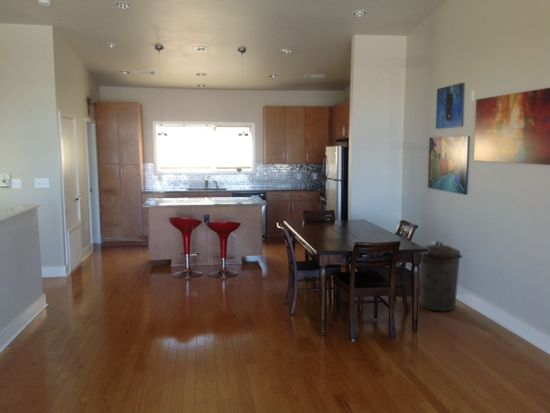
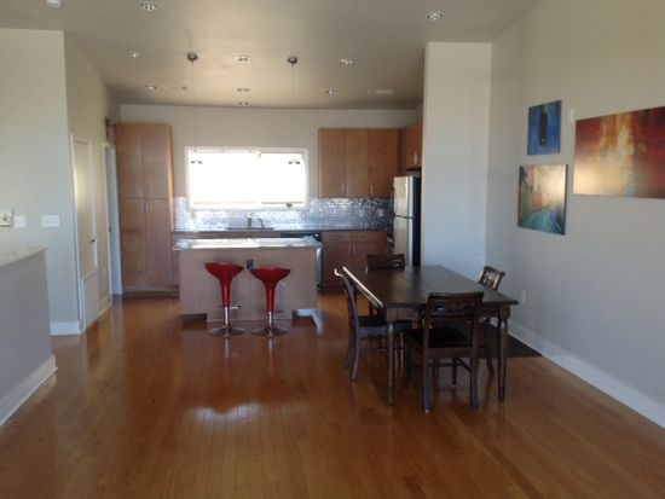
- trash can (438, 274)
